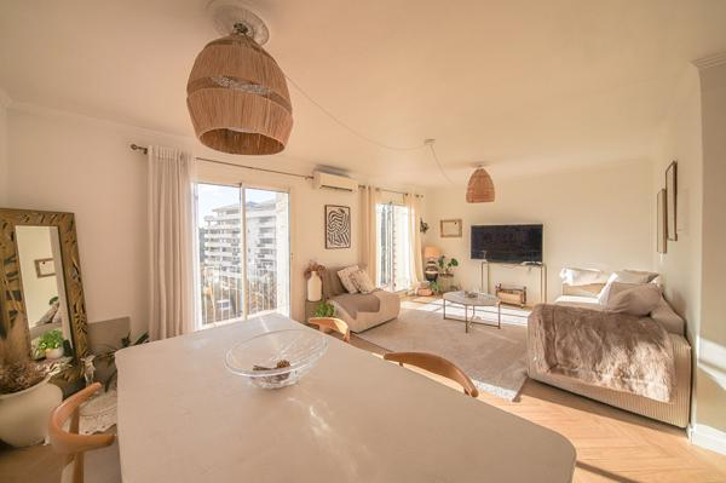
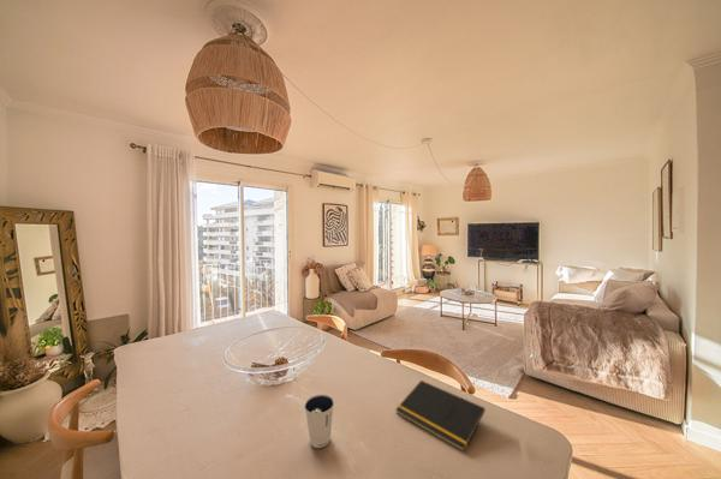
+ notepad (439, 409)
+ dixie cup (320, 421)
